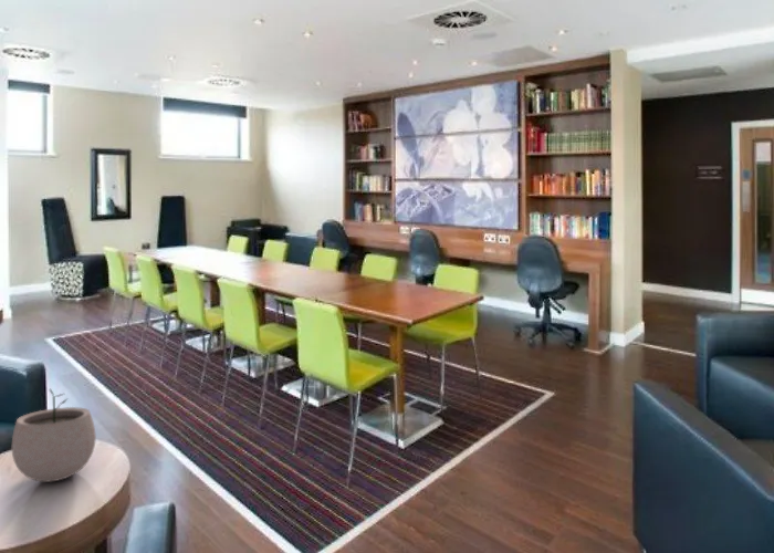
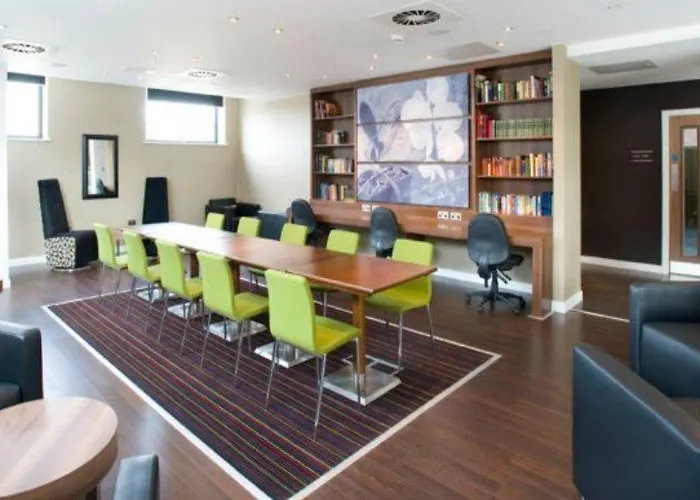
- plant pot (54, 432)
